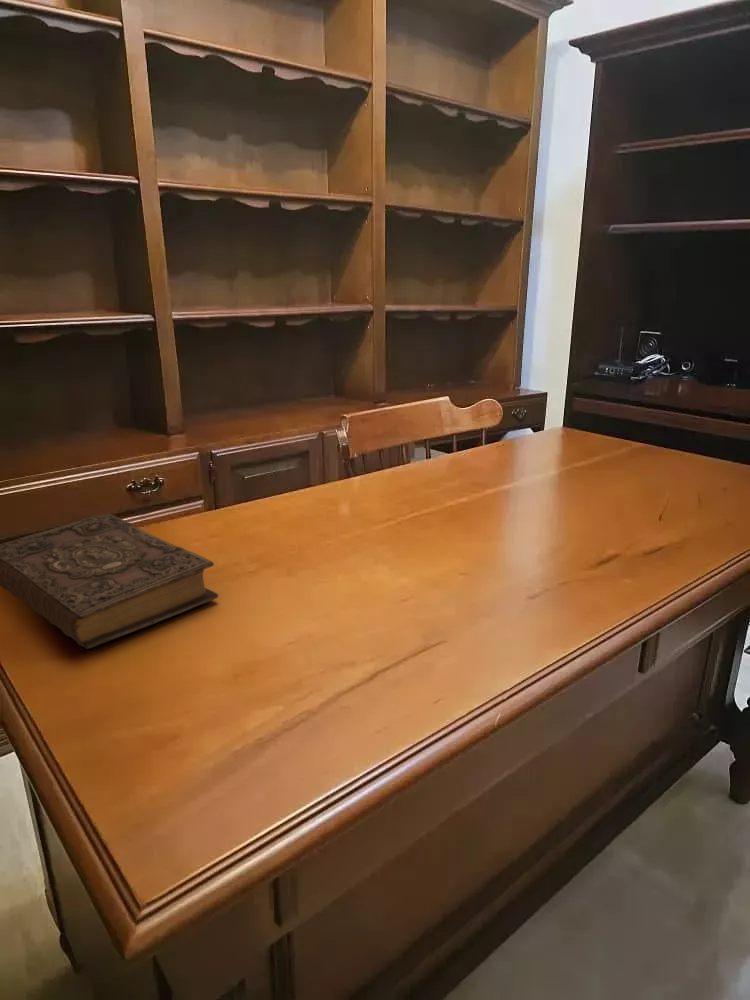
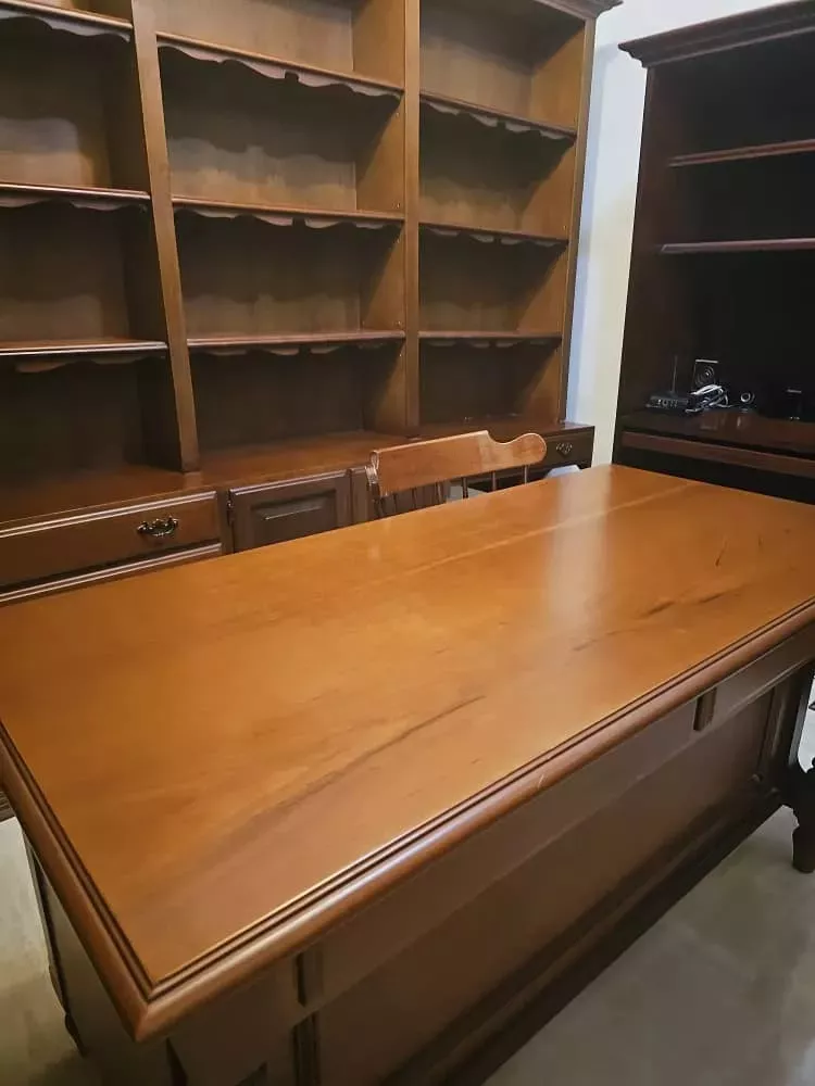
- book (98, 571)
